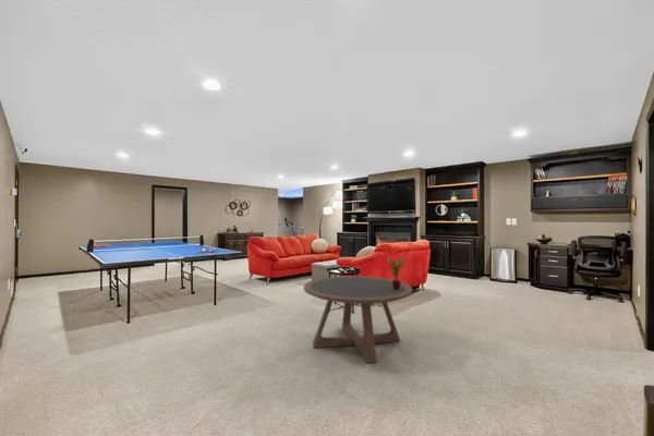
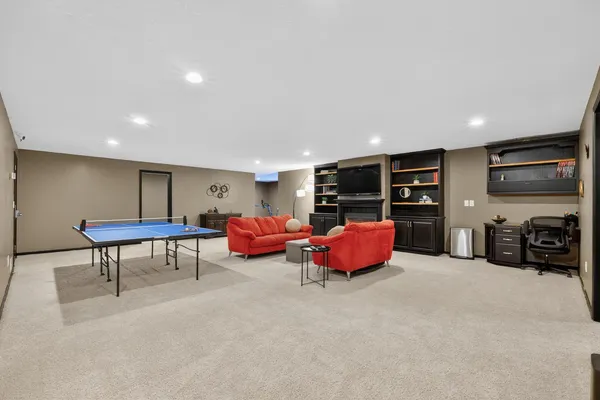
- coffee table (362, 314)
- potted plant (398, 274)
